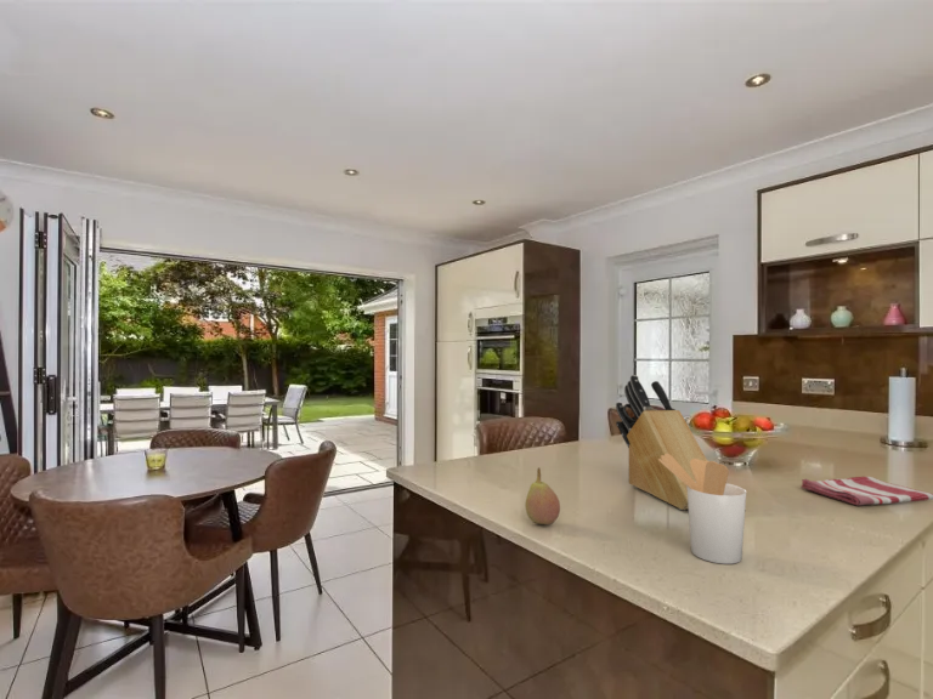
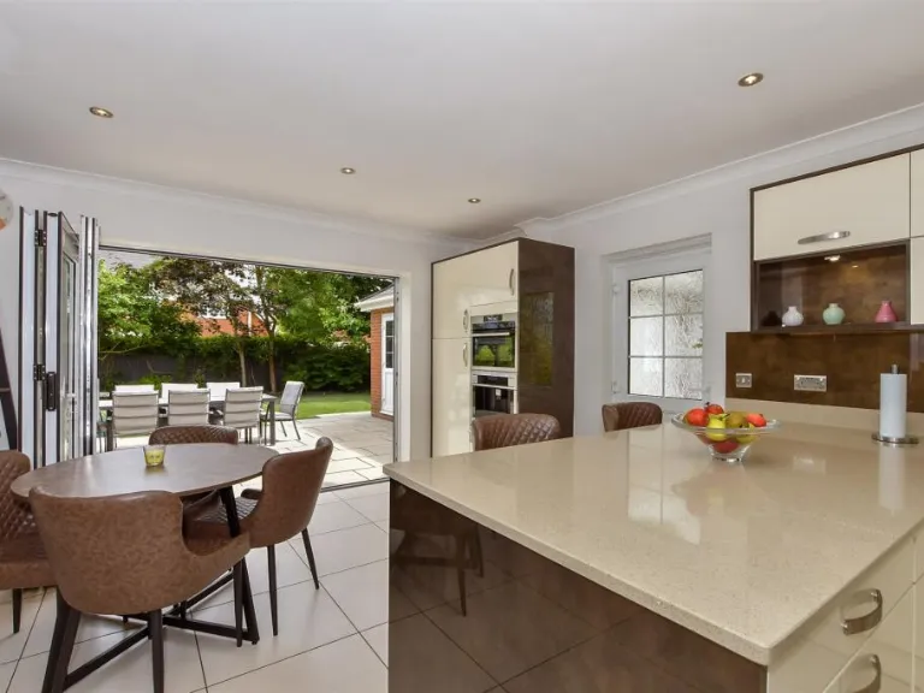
- knife block (663, 434)
- dish towel (865, 489)
- utensil holder (700, 502)
- fruit (542, 495)
